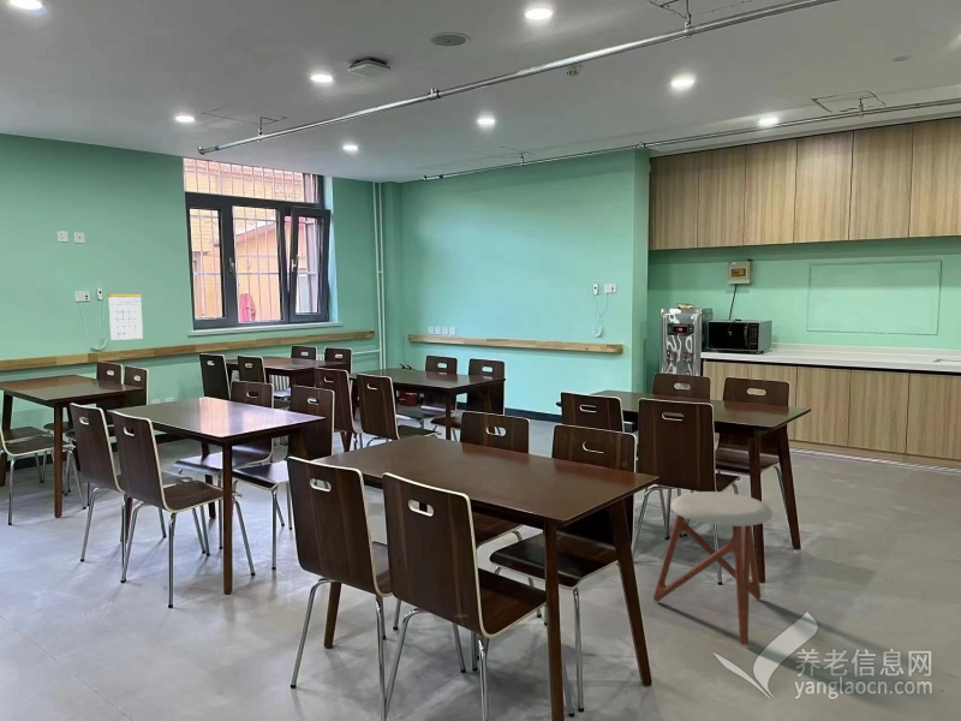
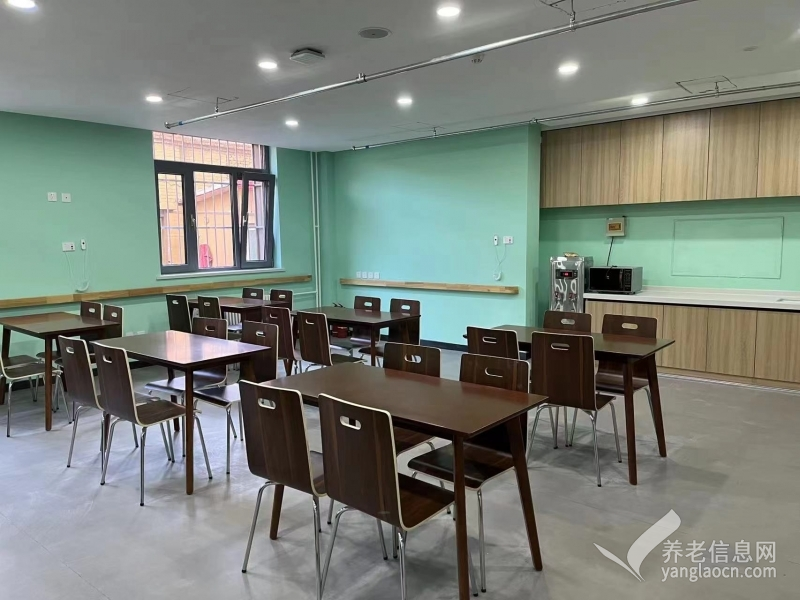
- stool (722, 561)
- calendar (125, 311)
